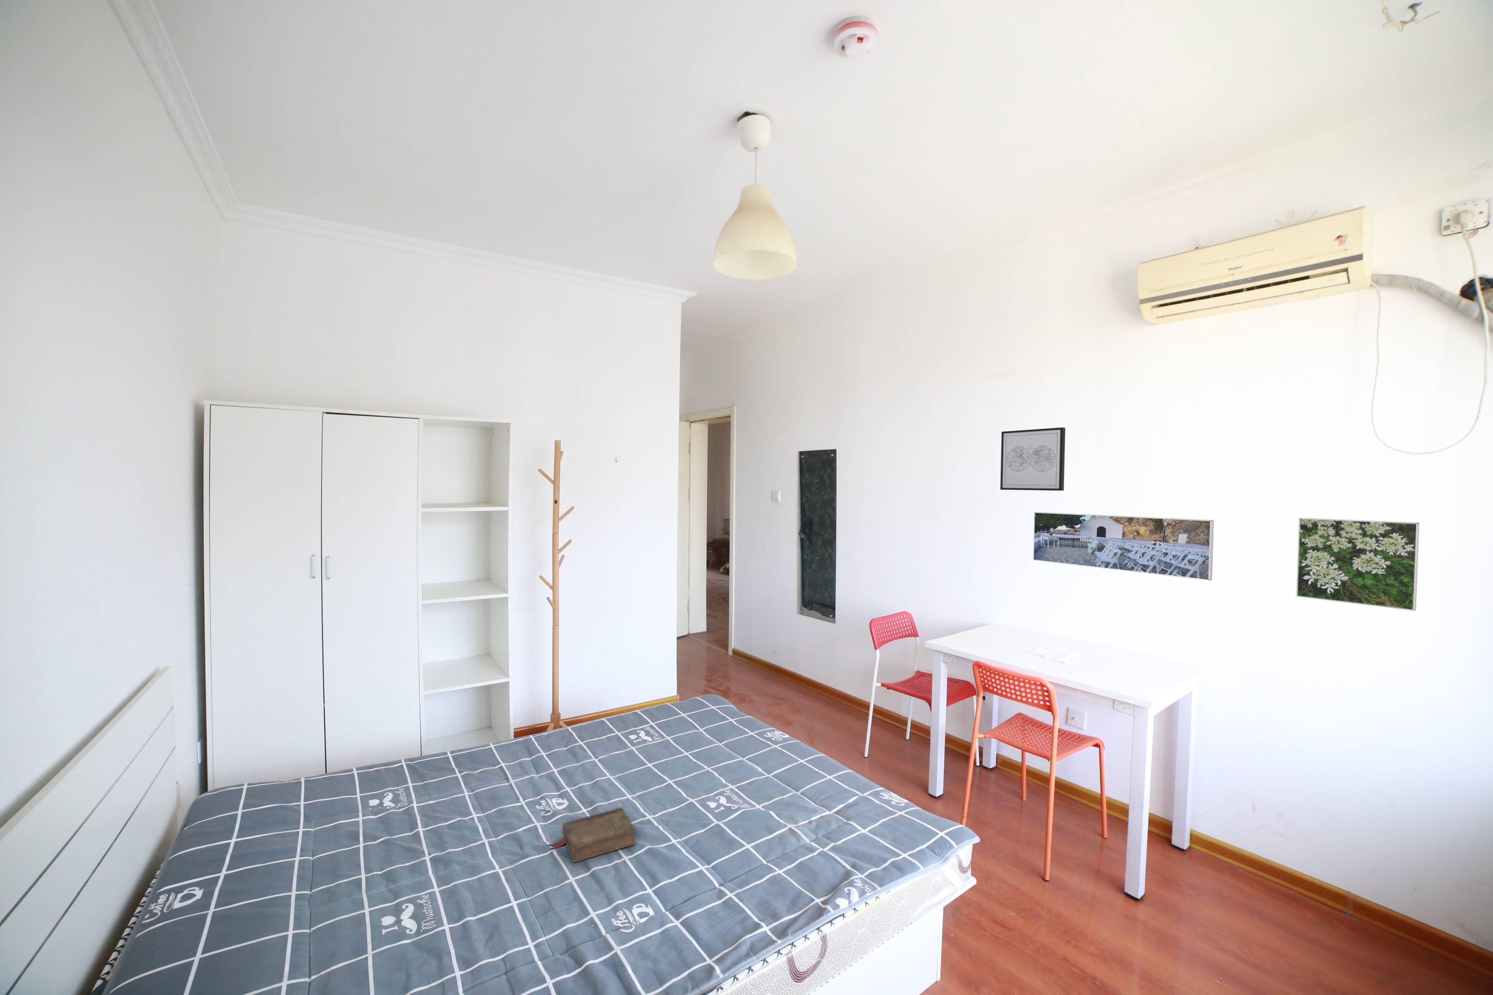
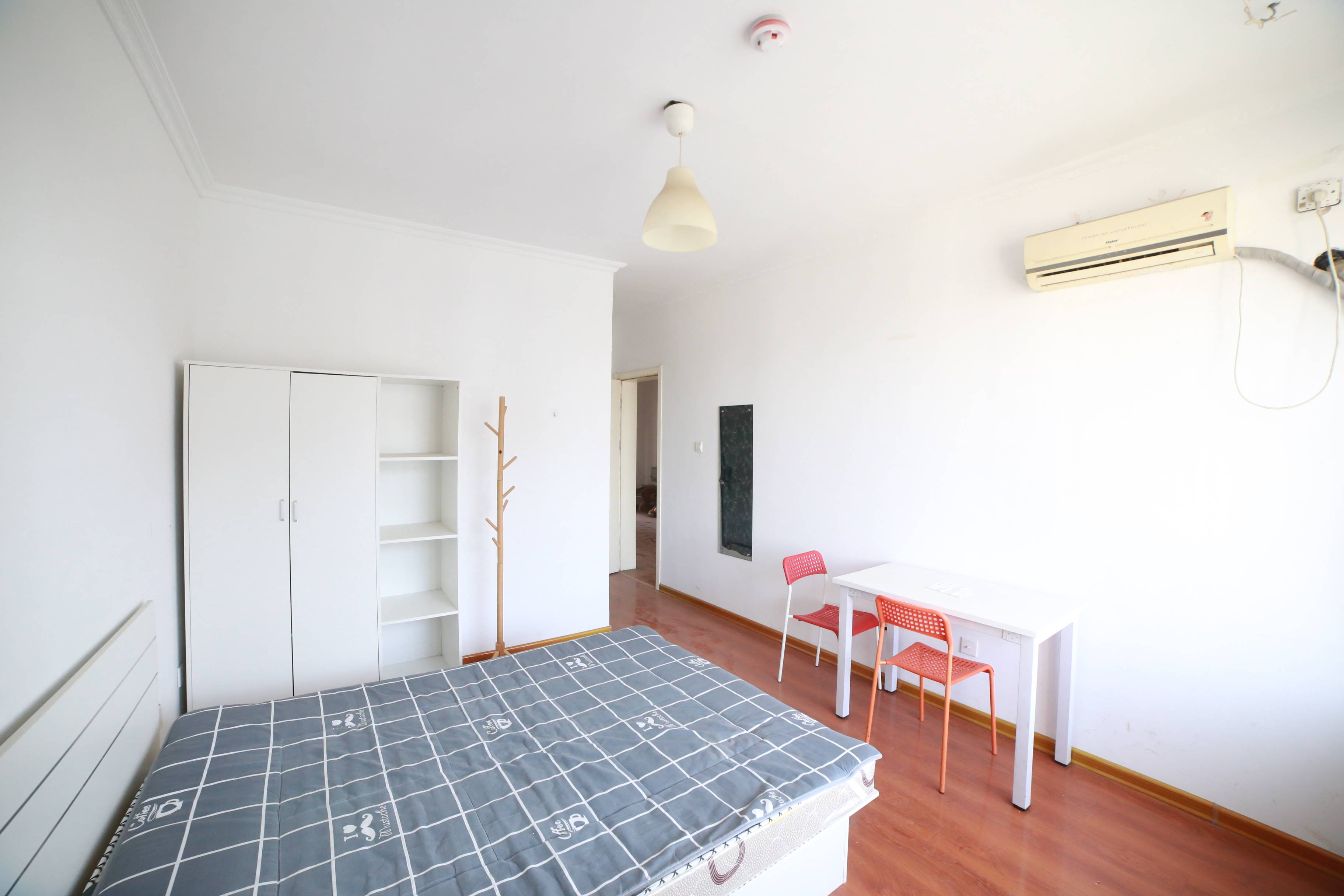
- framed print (1354, 561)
- book (590, 835)
- wall art (1031, 460)
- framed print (1113, 542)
